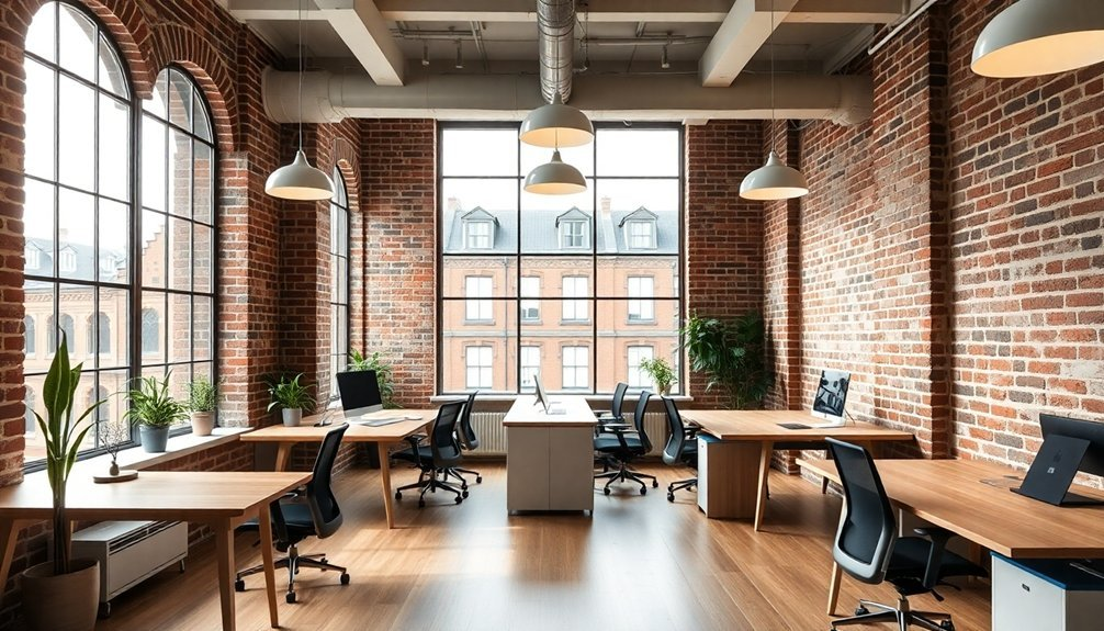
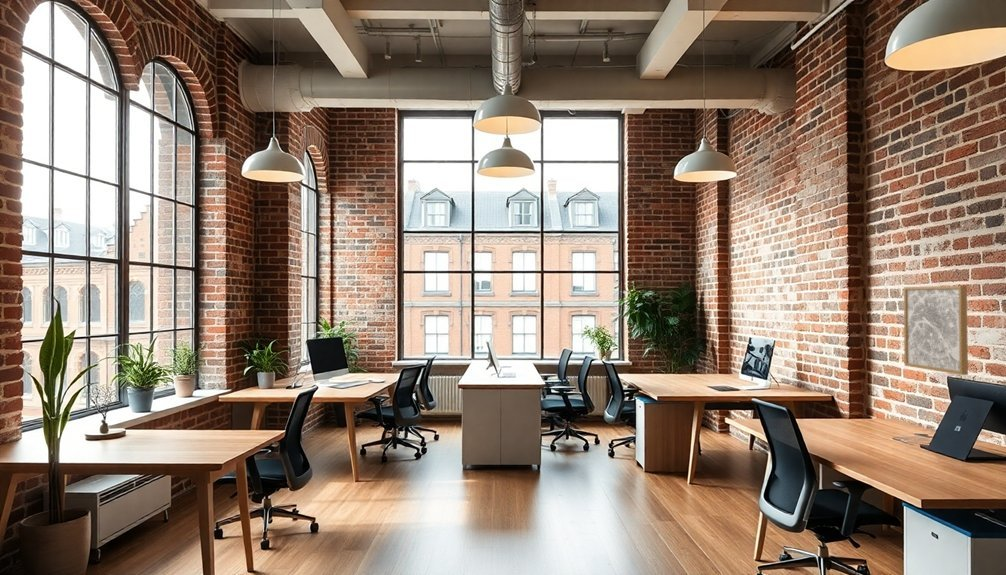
+ wall art (933, 328)
